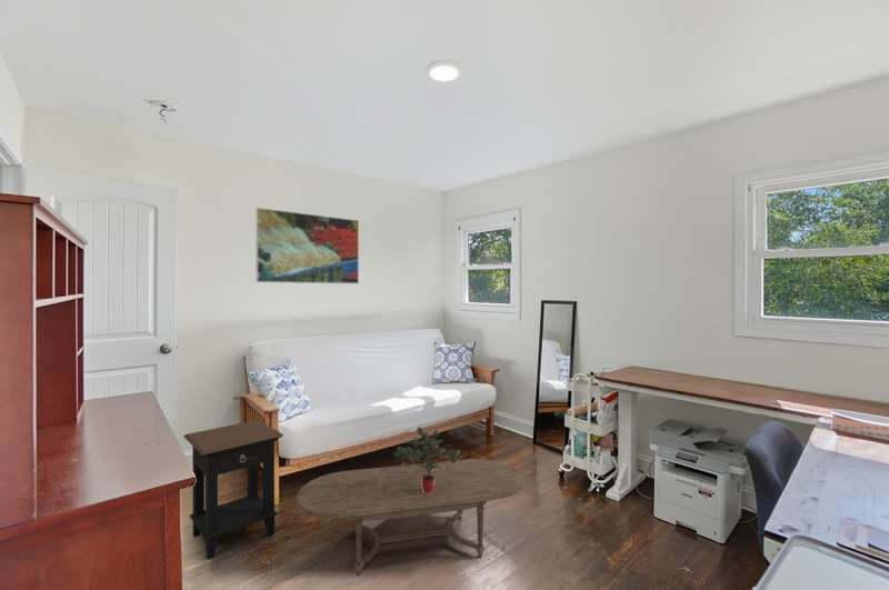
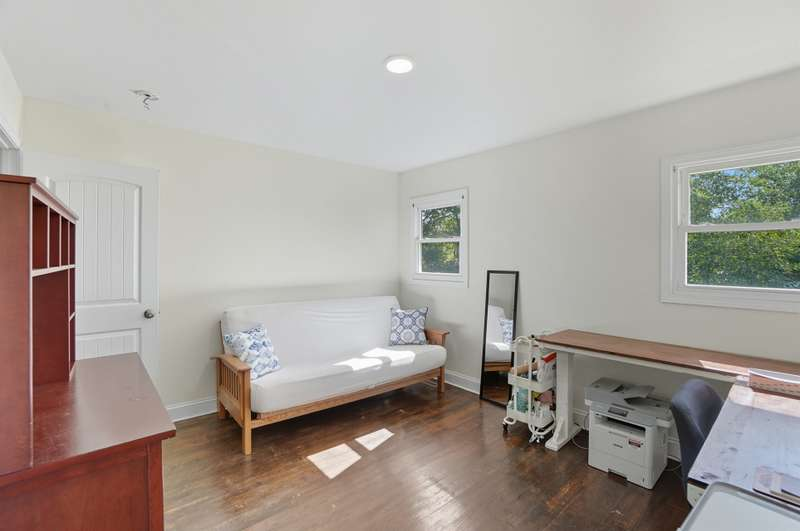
- coffee table (414, 512)
- potted plant (428, 456)
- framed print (311, 249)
- side table (229, 471)
